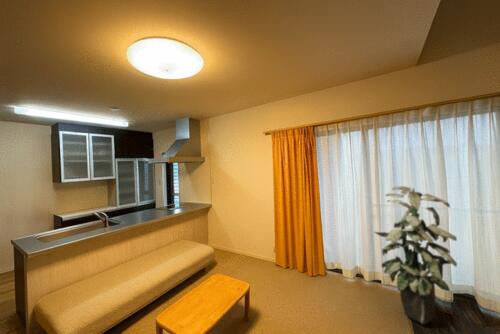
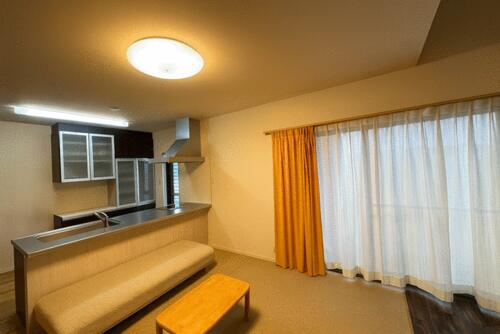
- indoor plant (411, 249)
